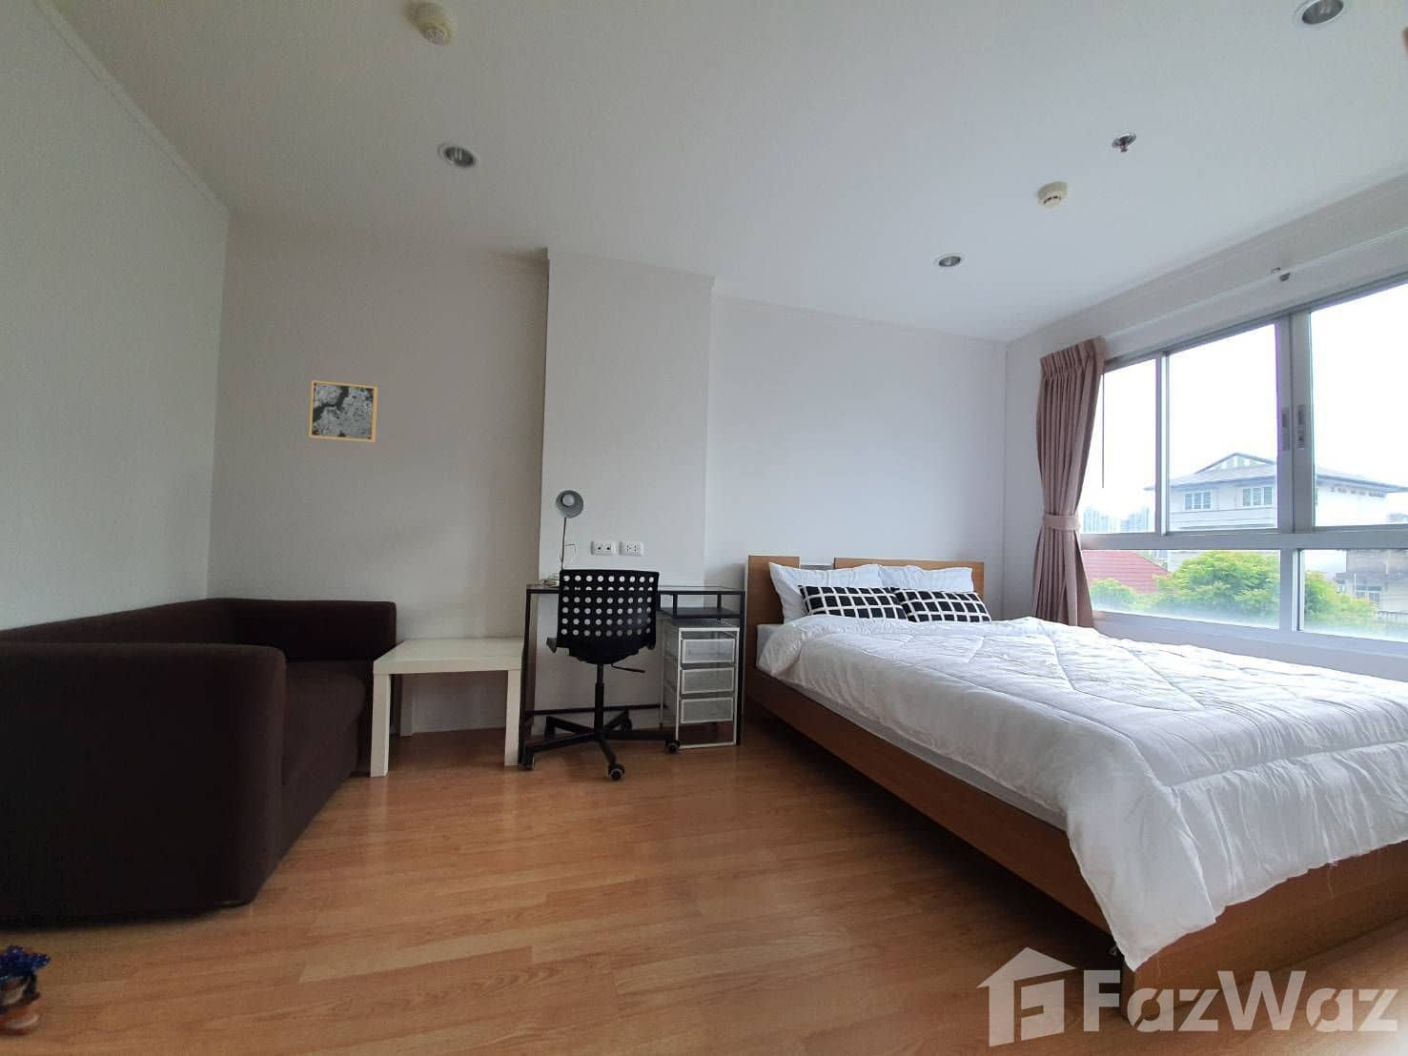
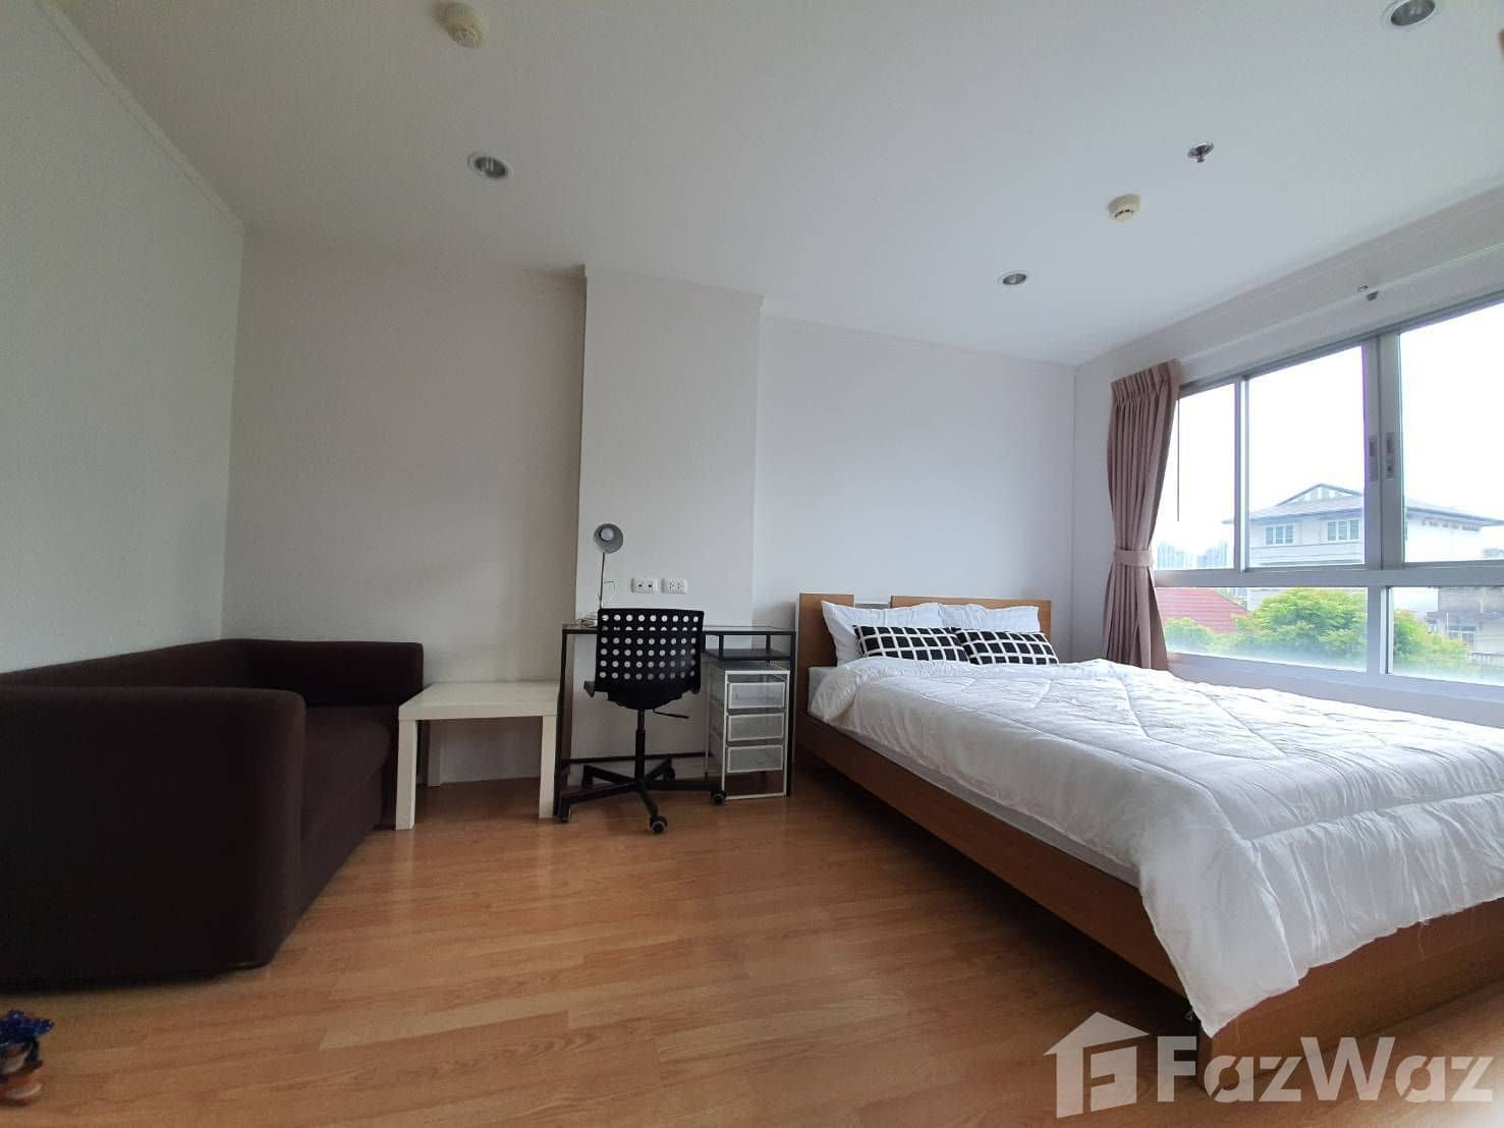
- wall art (343, 412)
